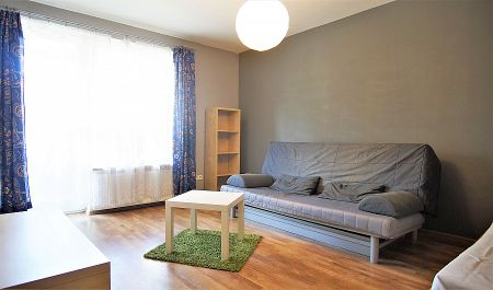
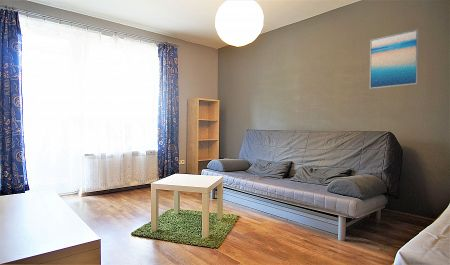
+ wall art (392, 60)
